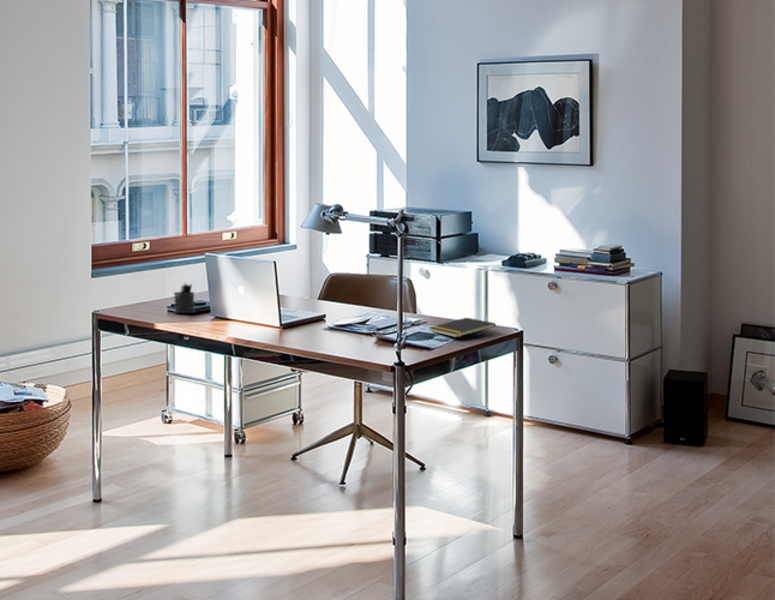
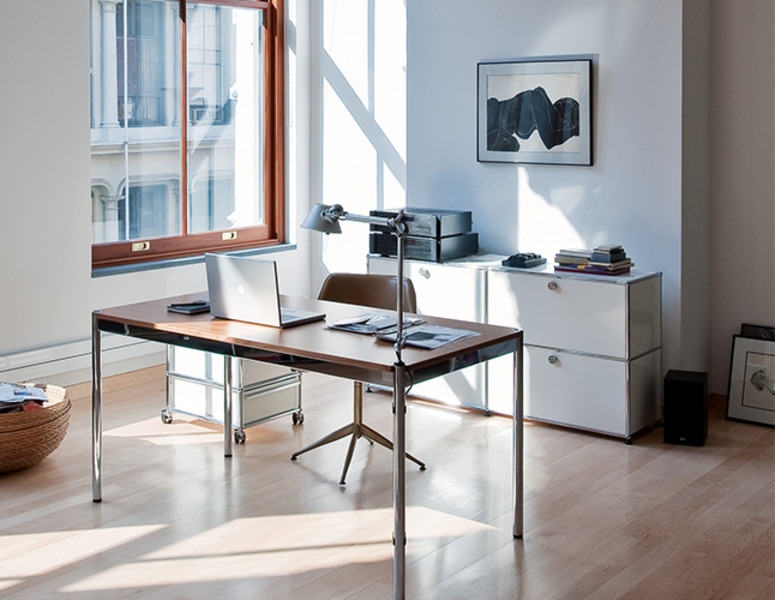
- pen holder (184, 297)
- notepad (461, 327)
